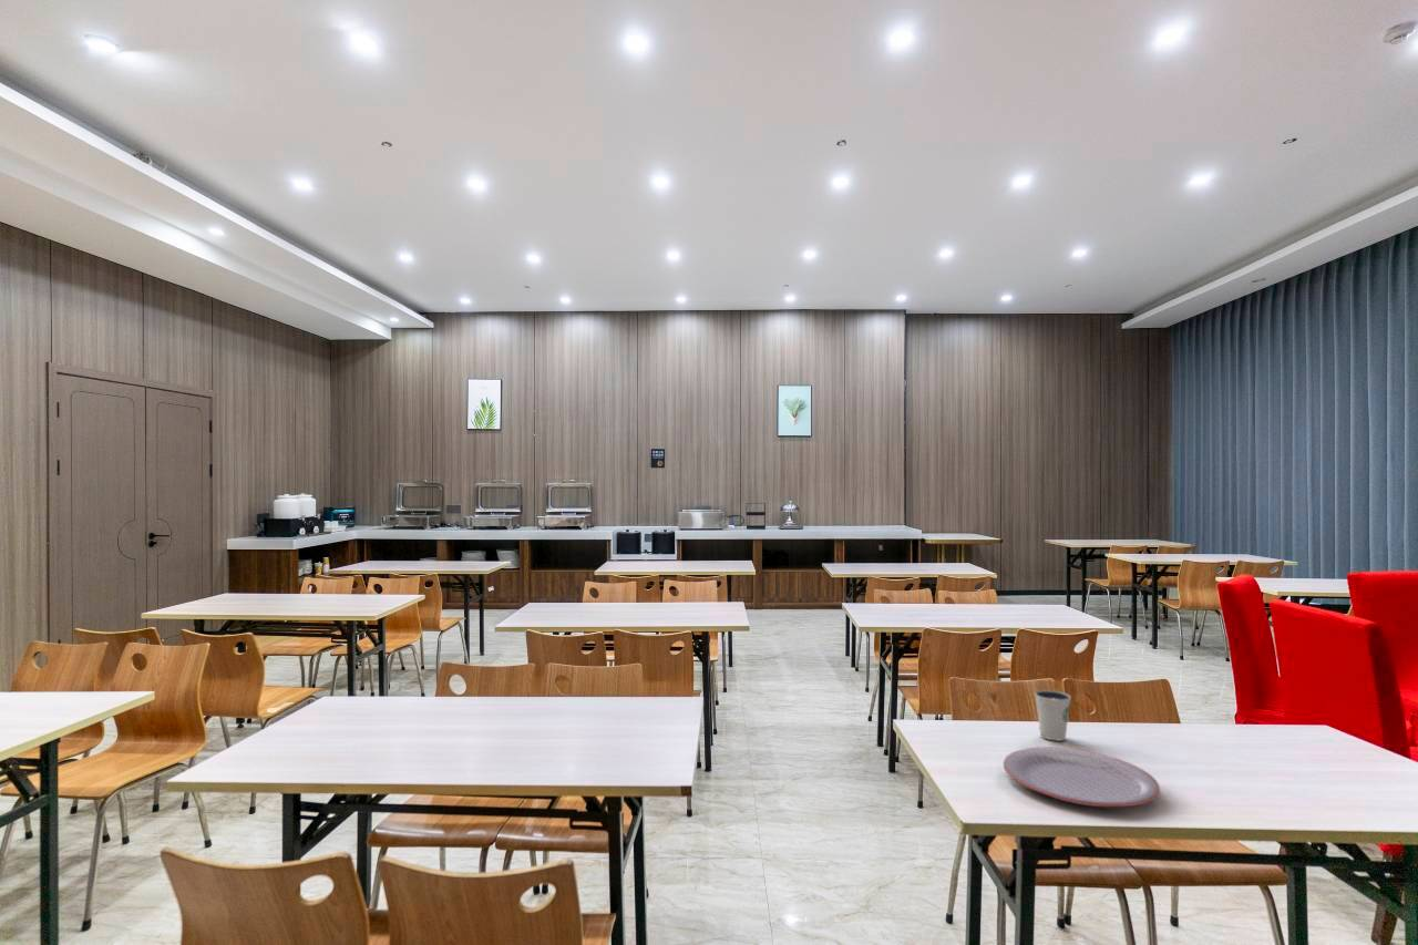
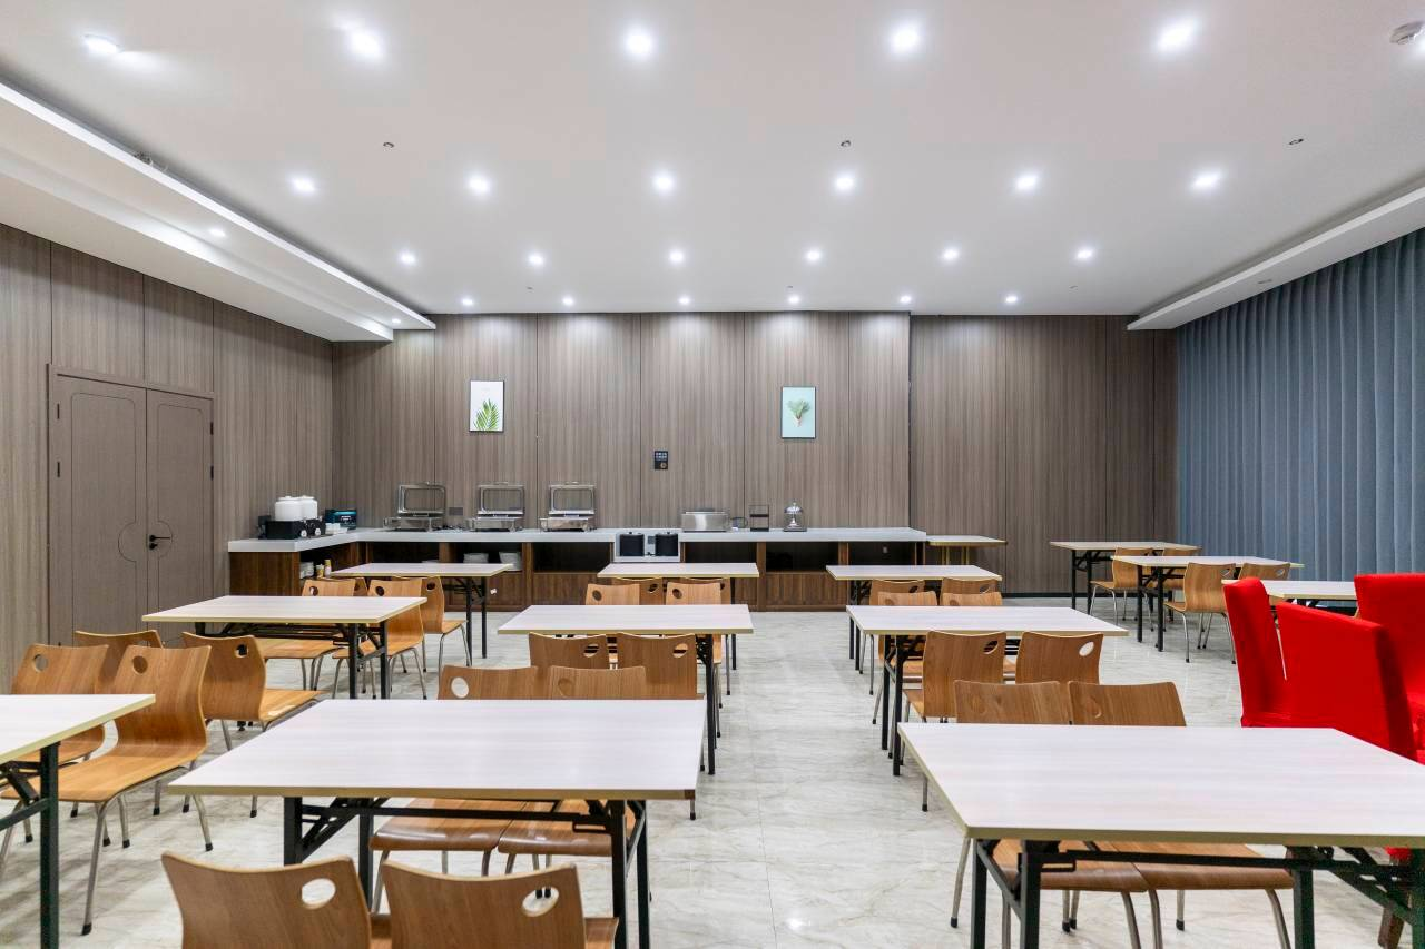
- plate (1078, 778)
- dixie cup (1052, 716)
